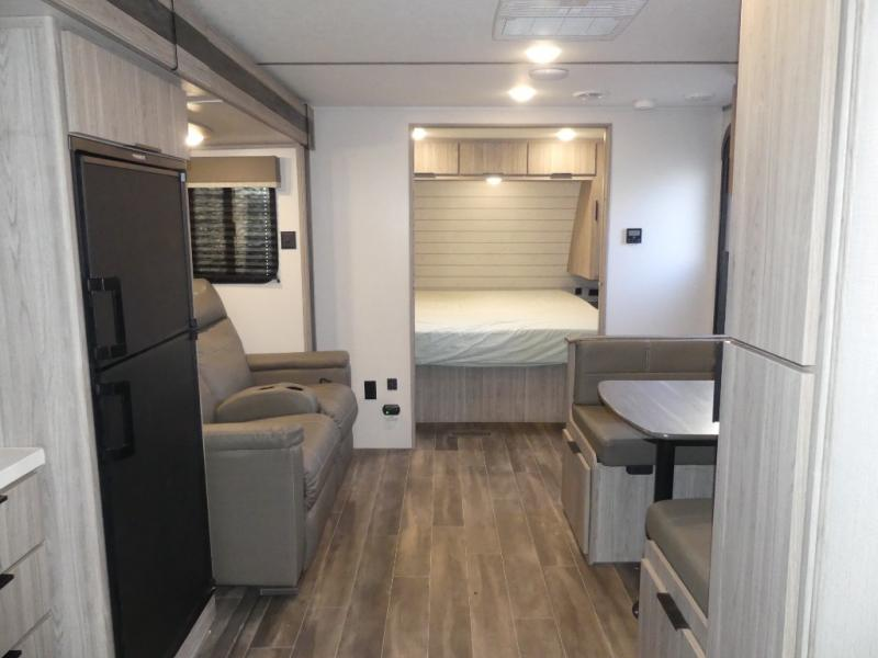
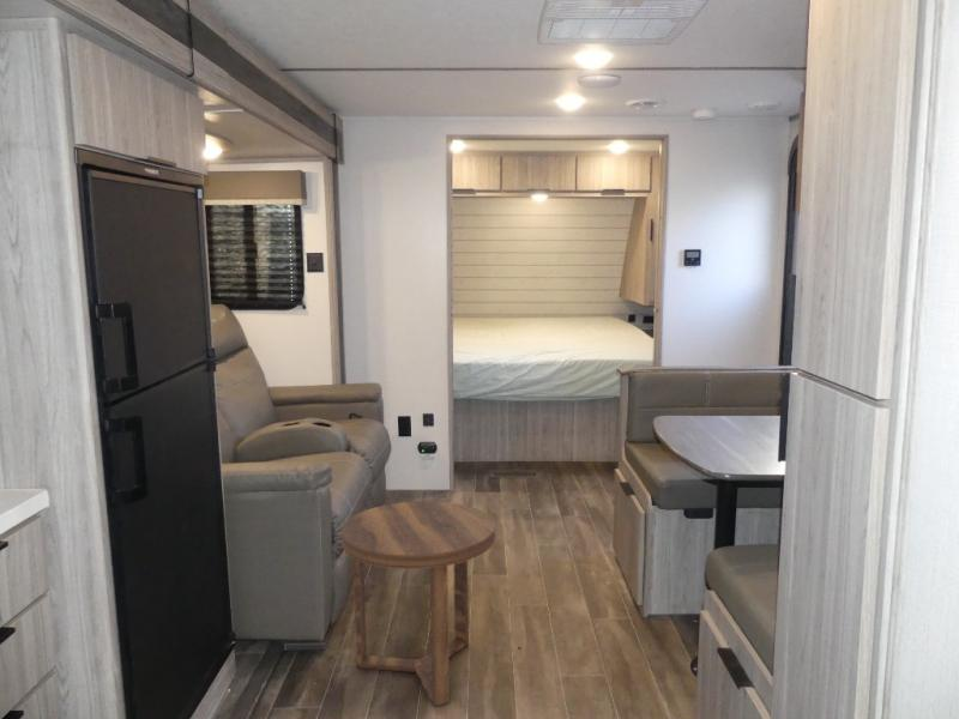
+ side table (430, 597)
